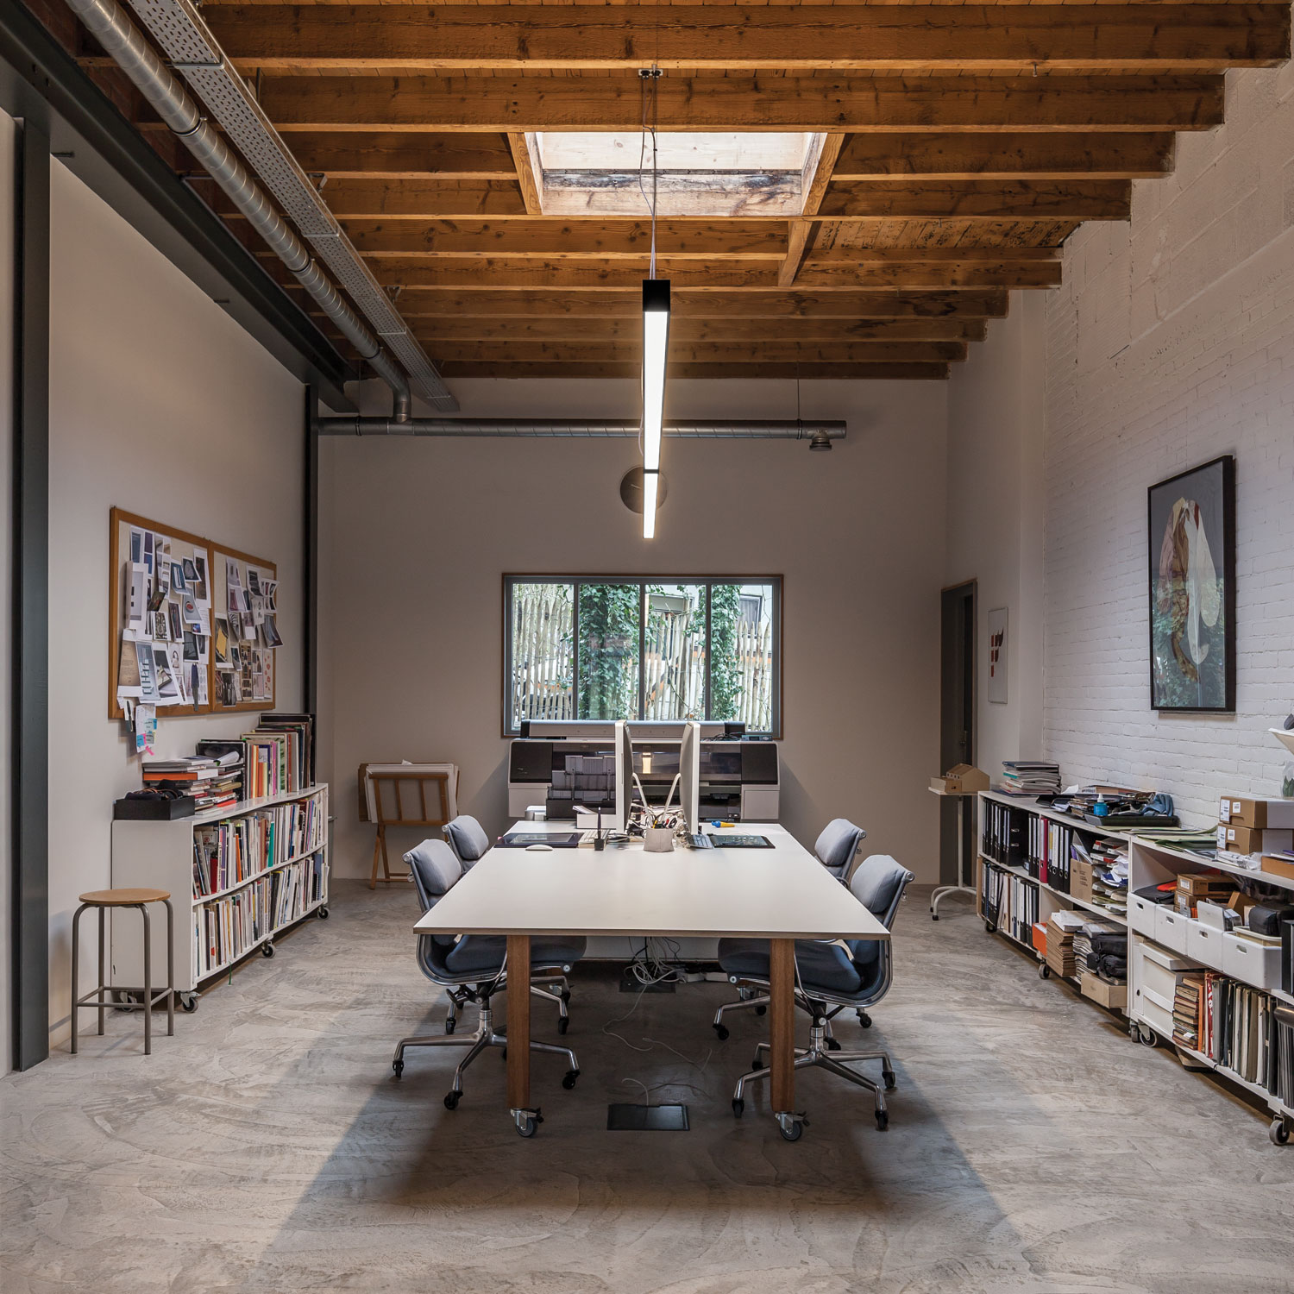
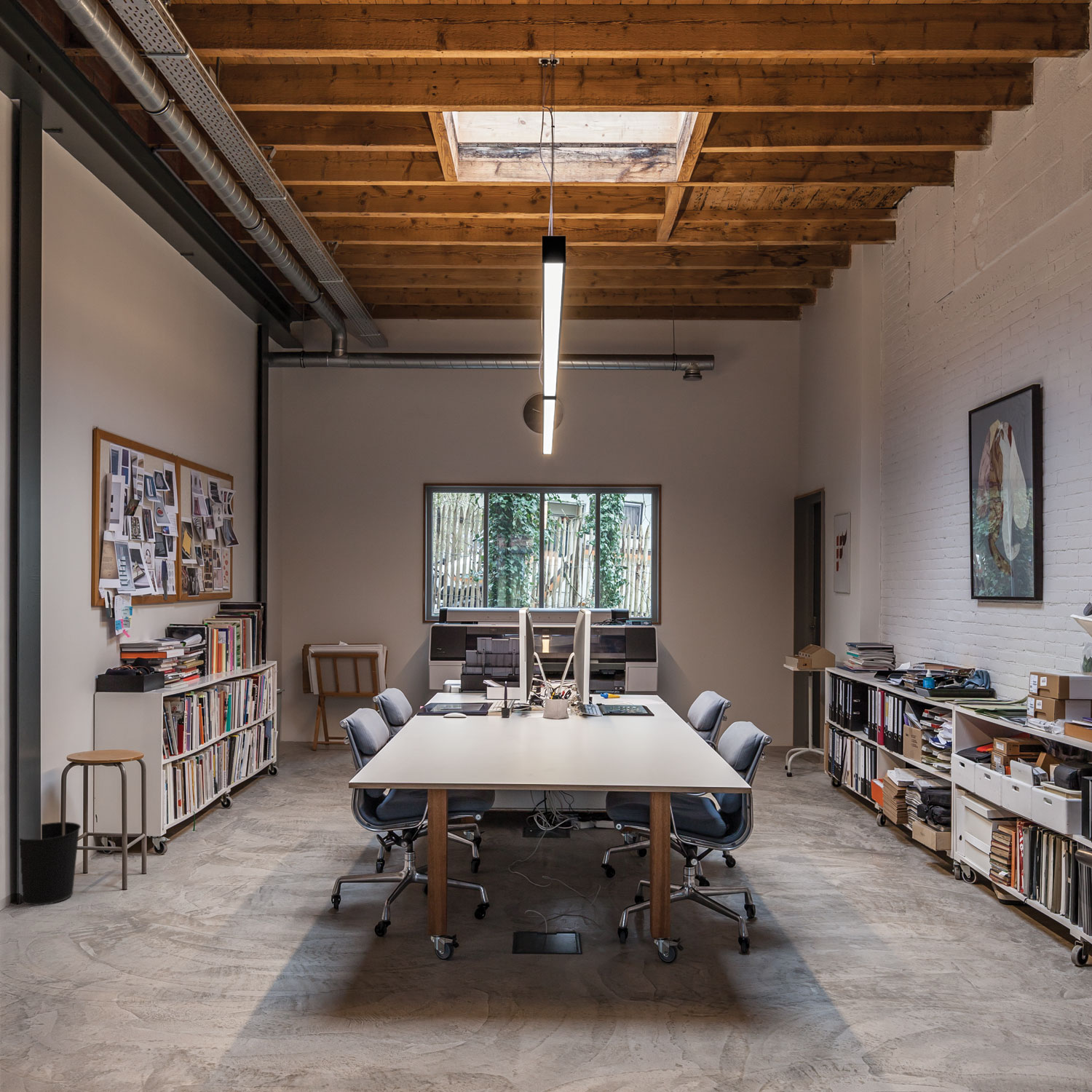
+ wastebasket (47, 863)
